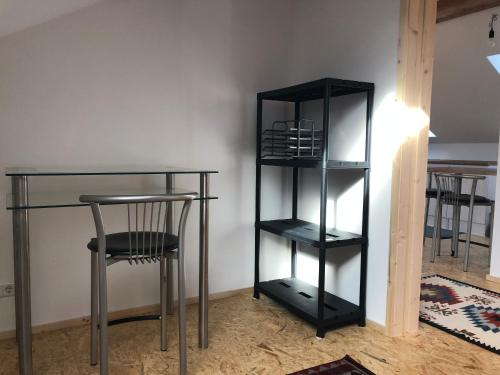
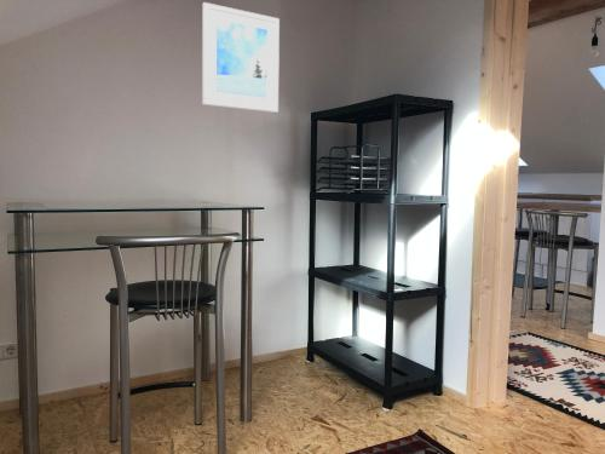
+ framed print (242, 59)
